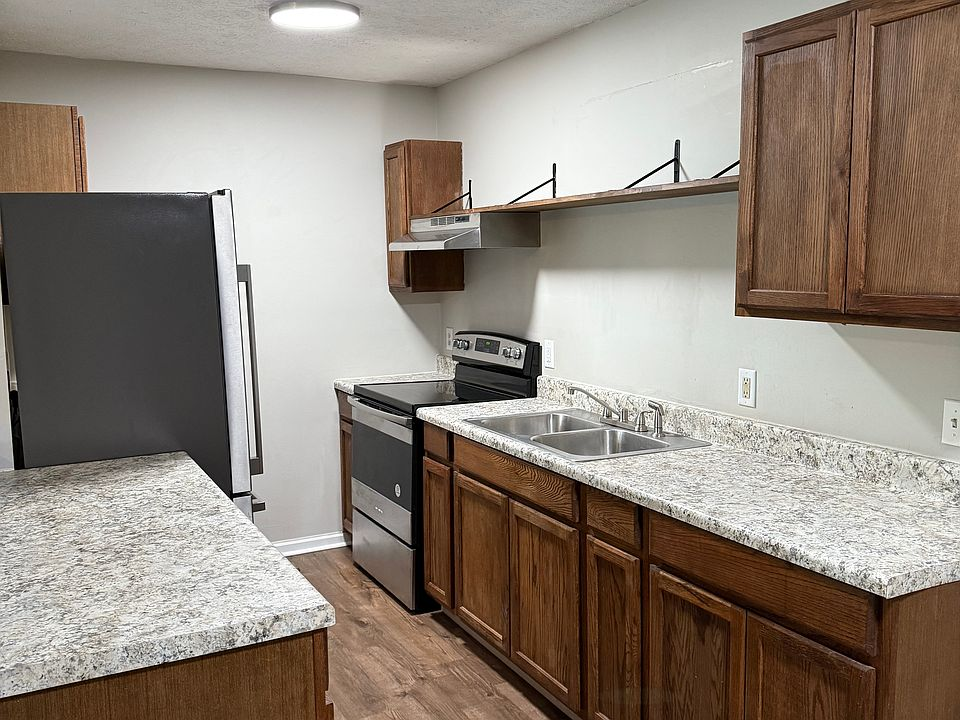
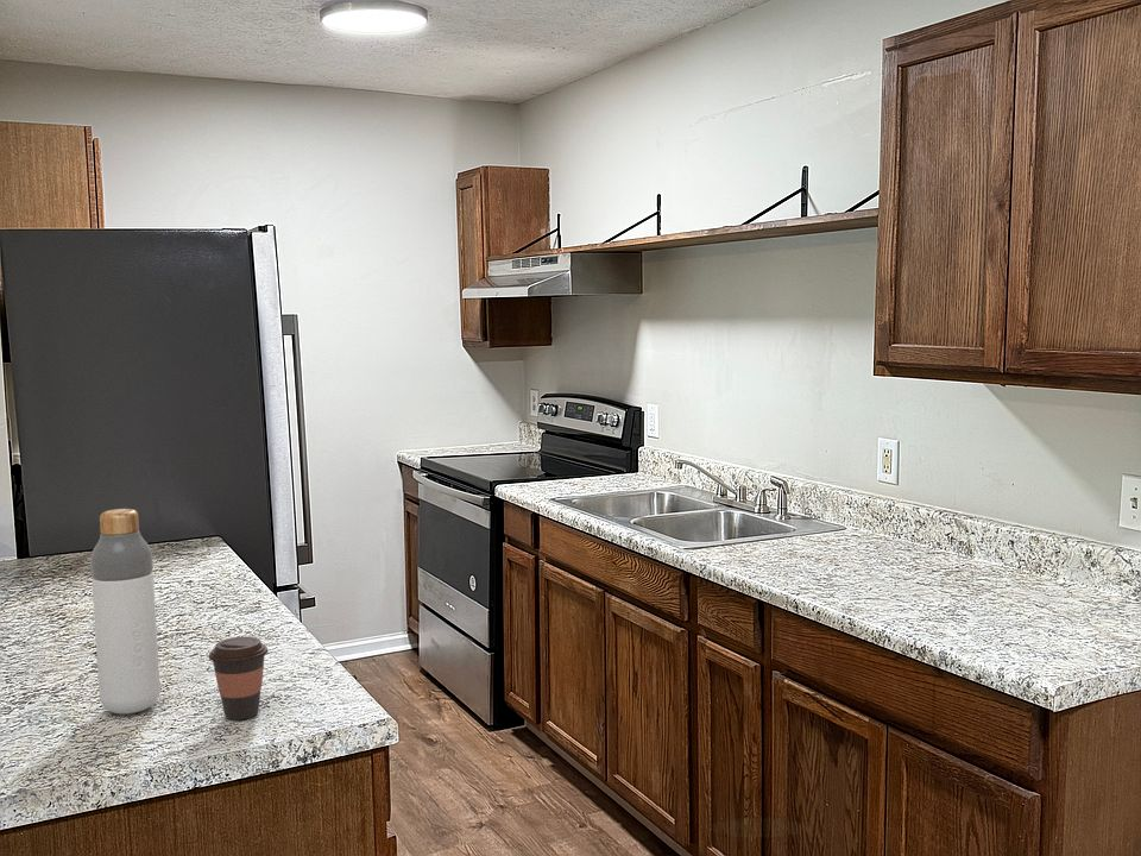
+ bottle (125, 610)
+ coffee cup (239, 678)
